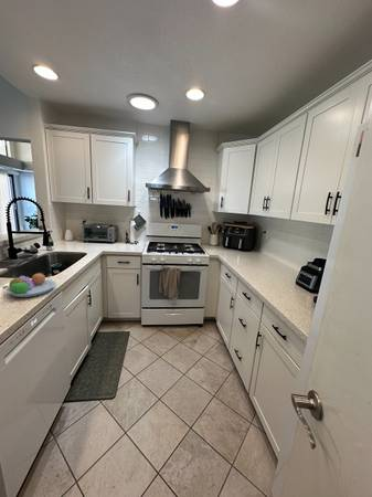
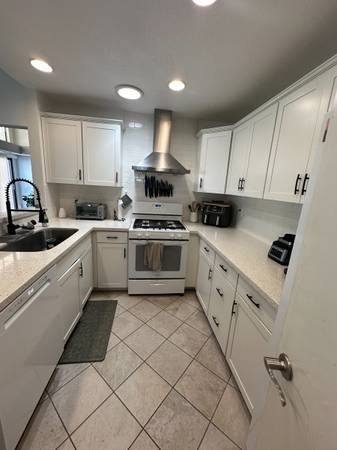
- fruit bowl (29, 283)
